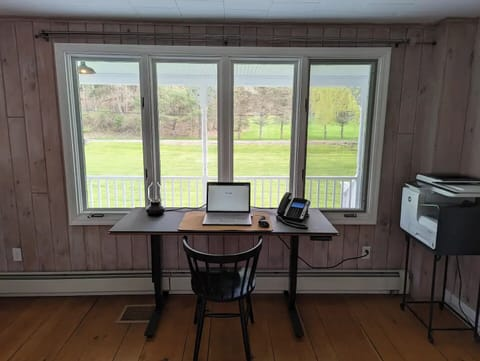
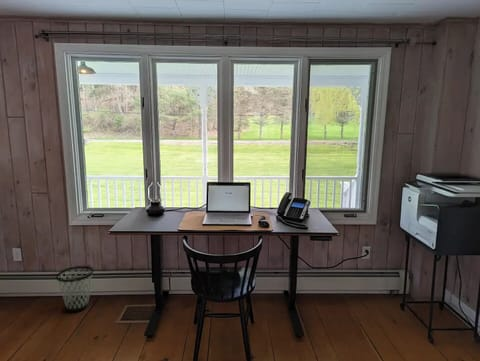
+ wastebasket (75, 289)
